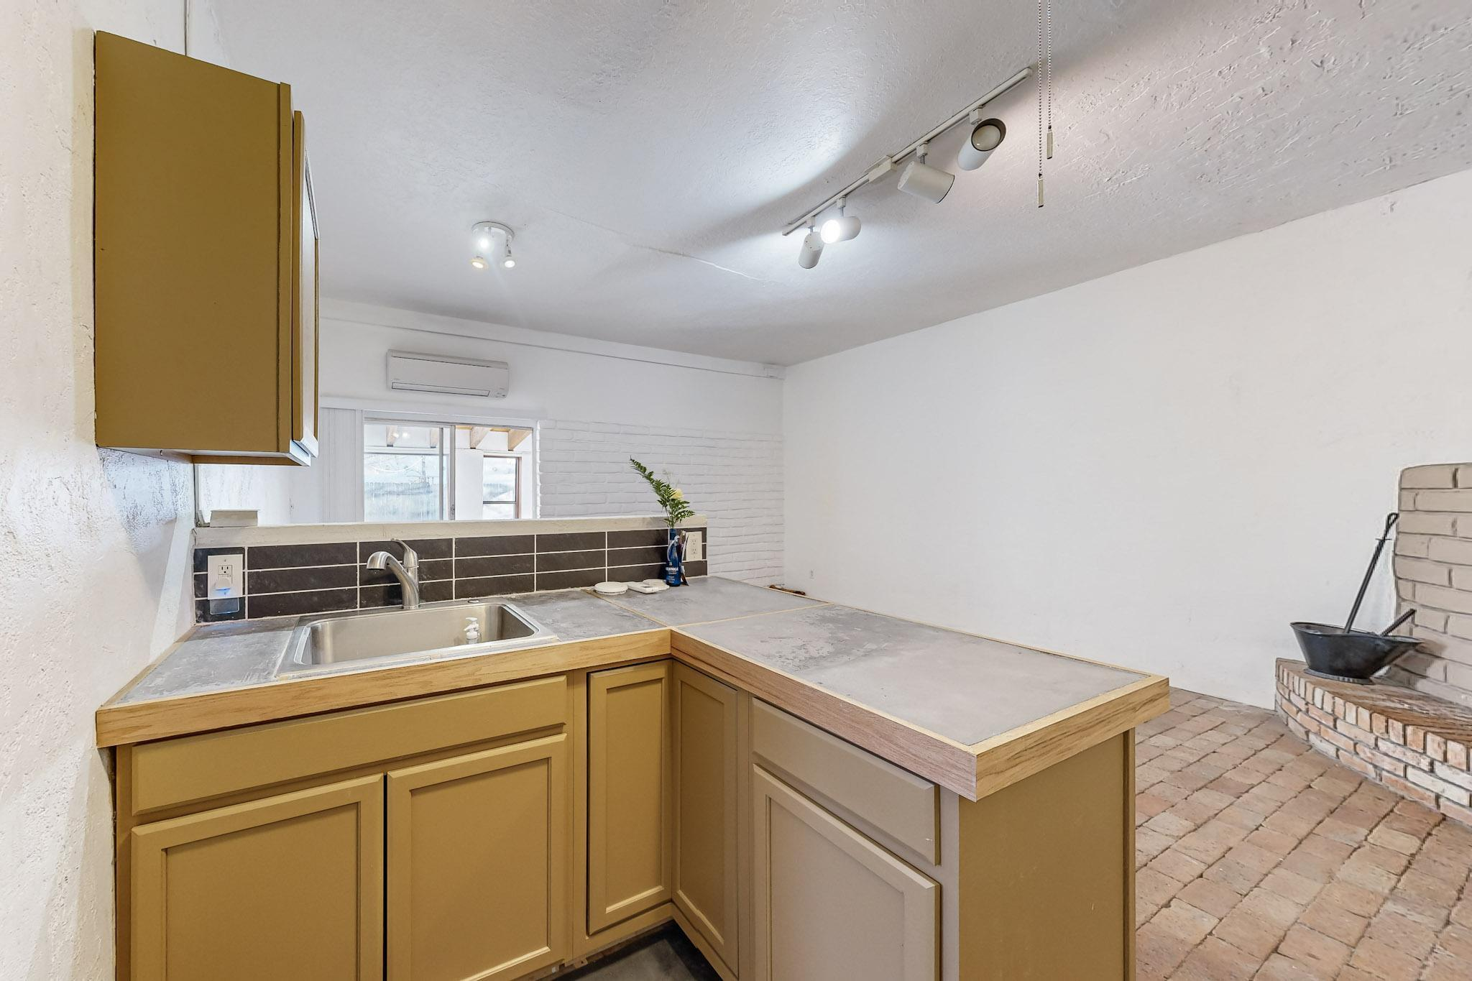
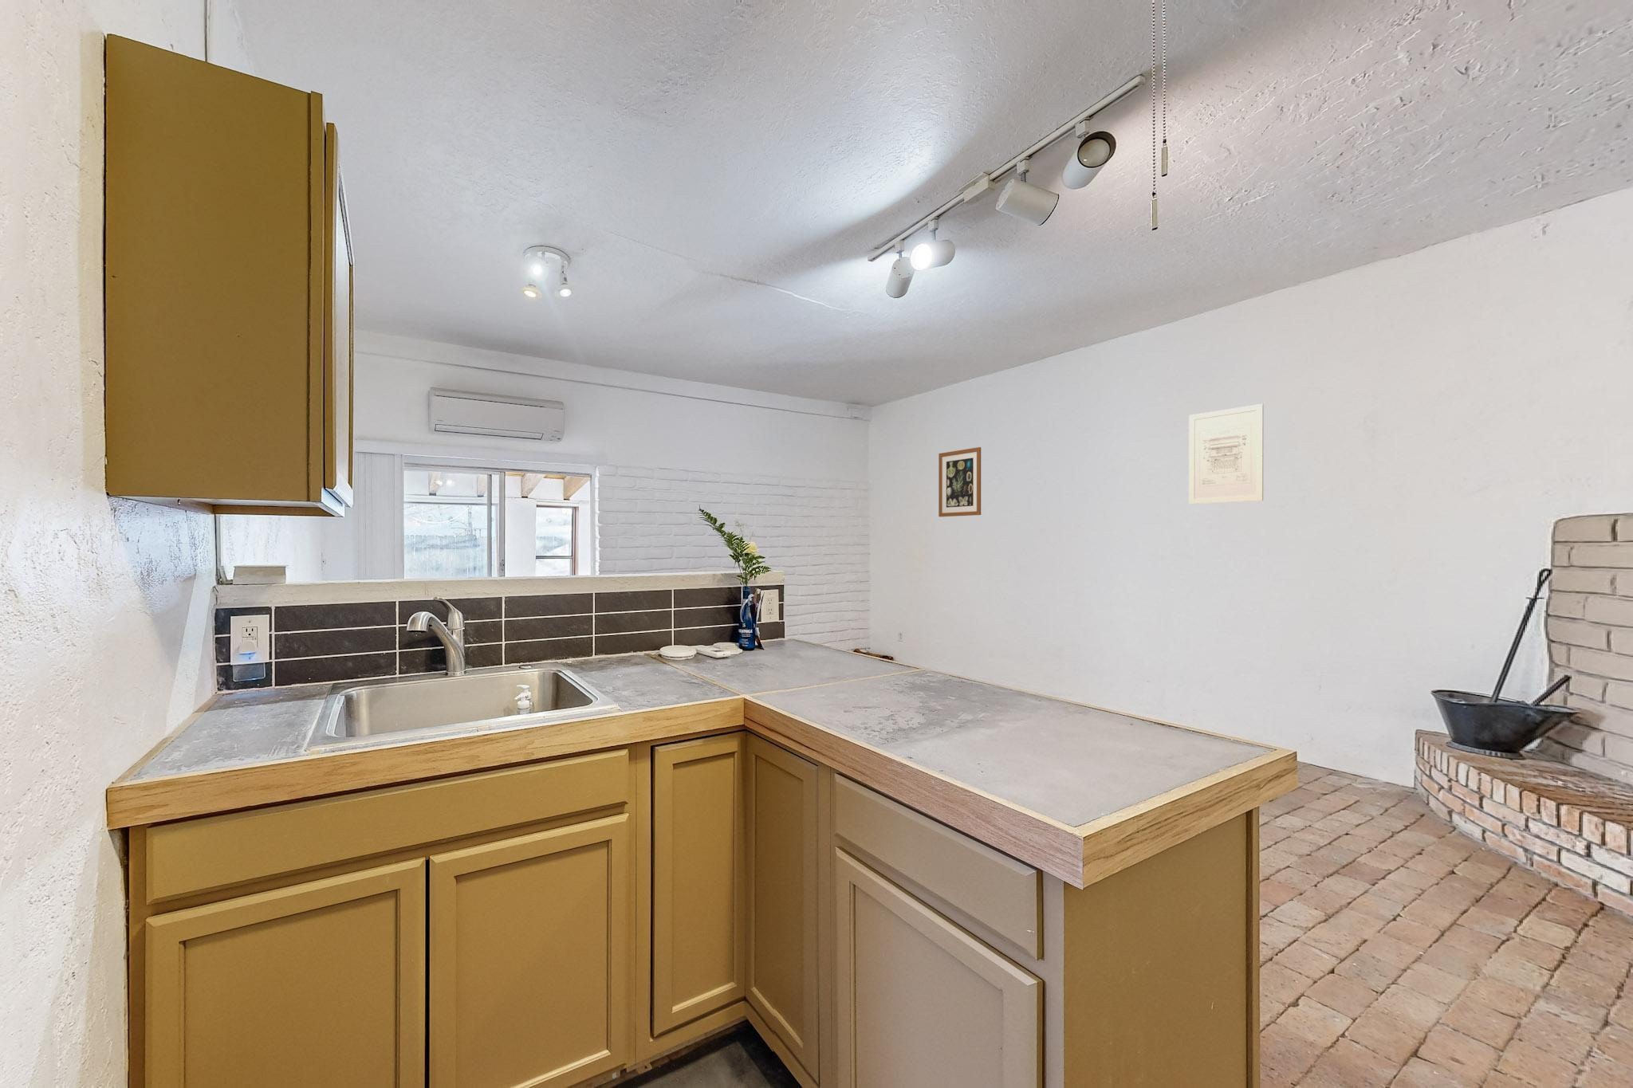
+ wall art (1224, 455)
+ wall art (958, 483)
